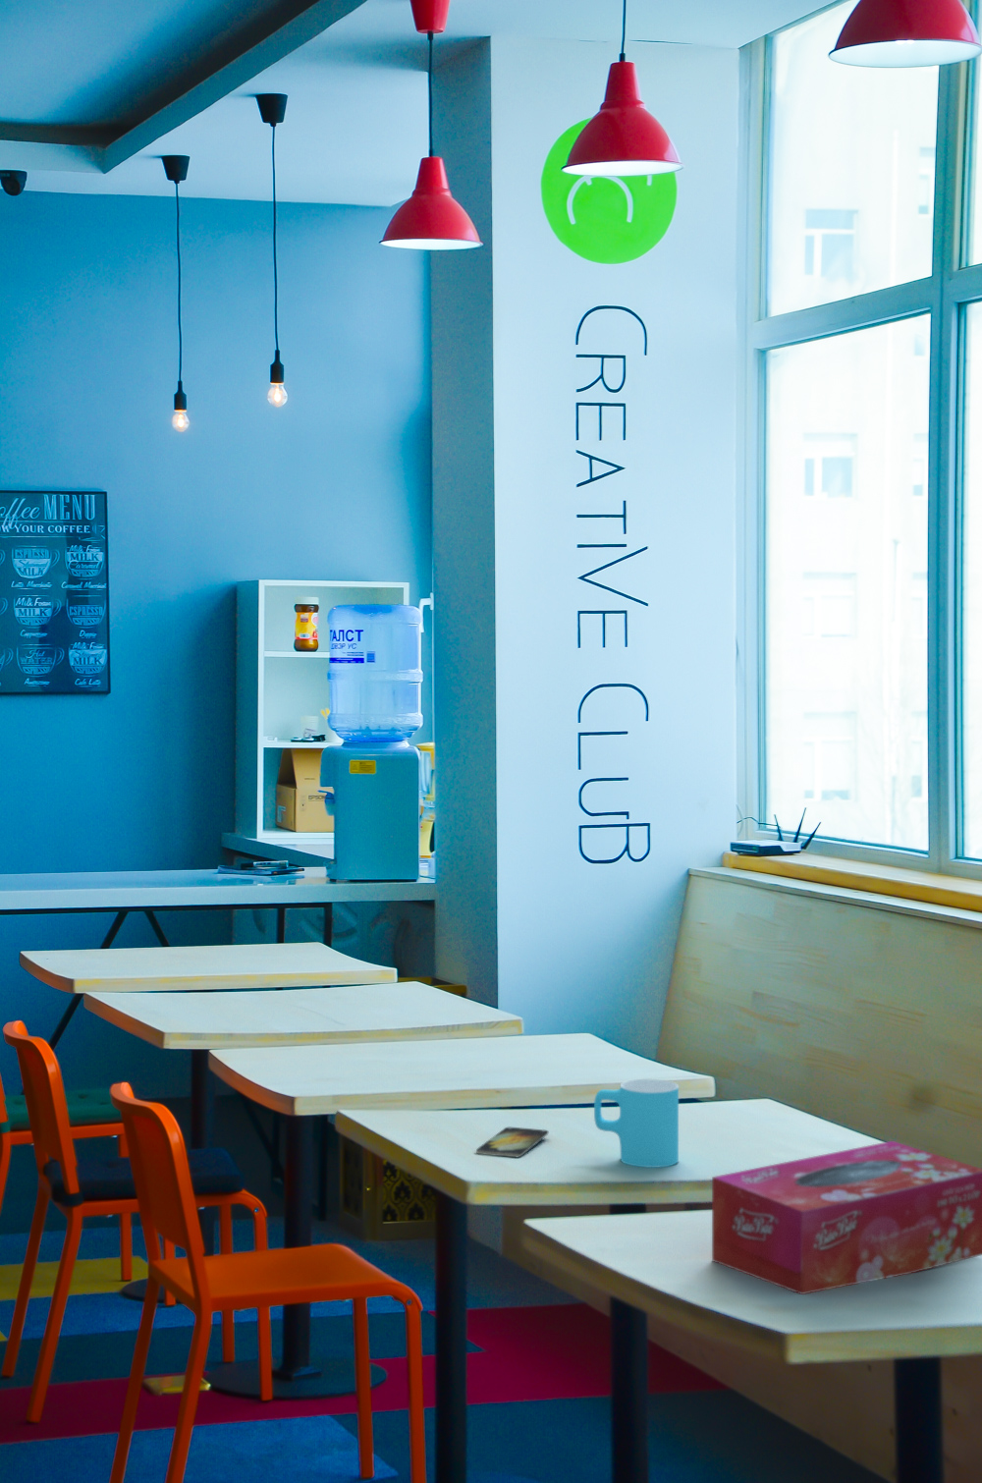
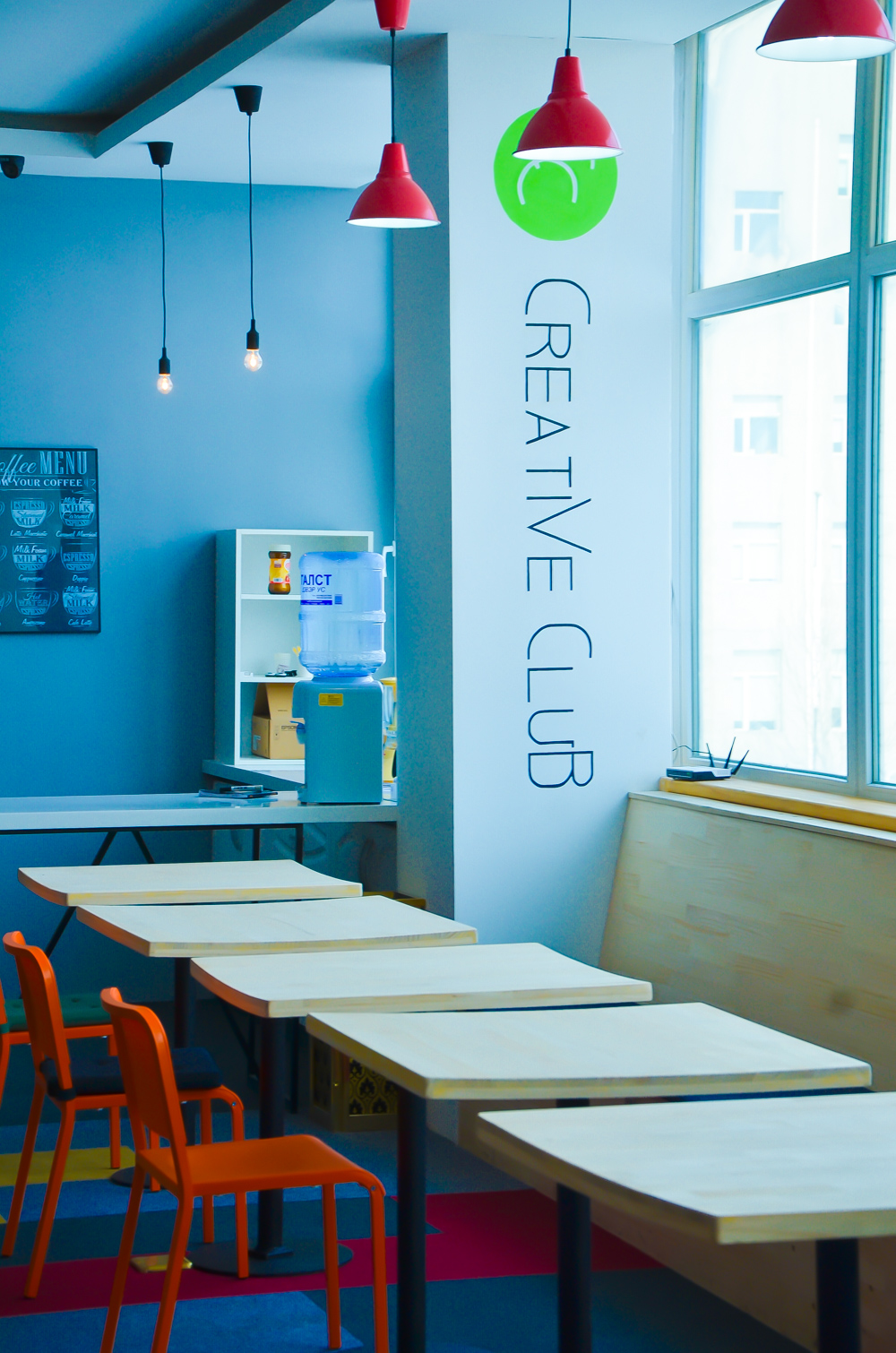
- tissue box (849, 1214)
- smartphone (513, 1141)
- cup (639, 1120)
